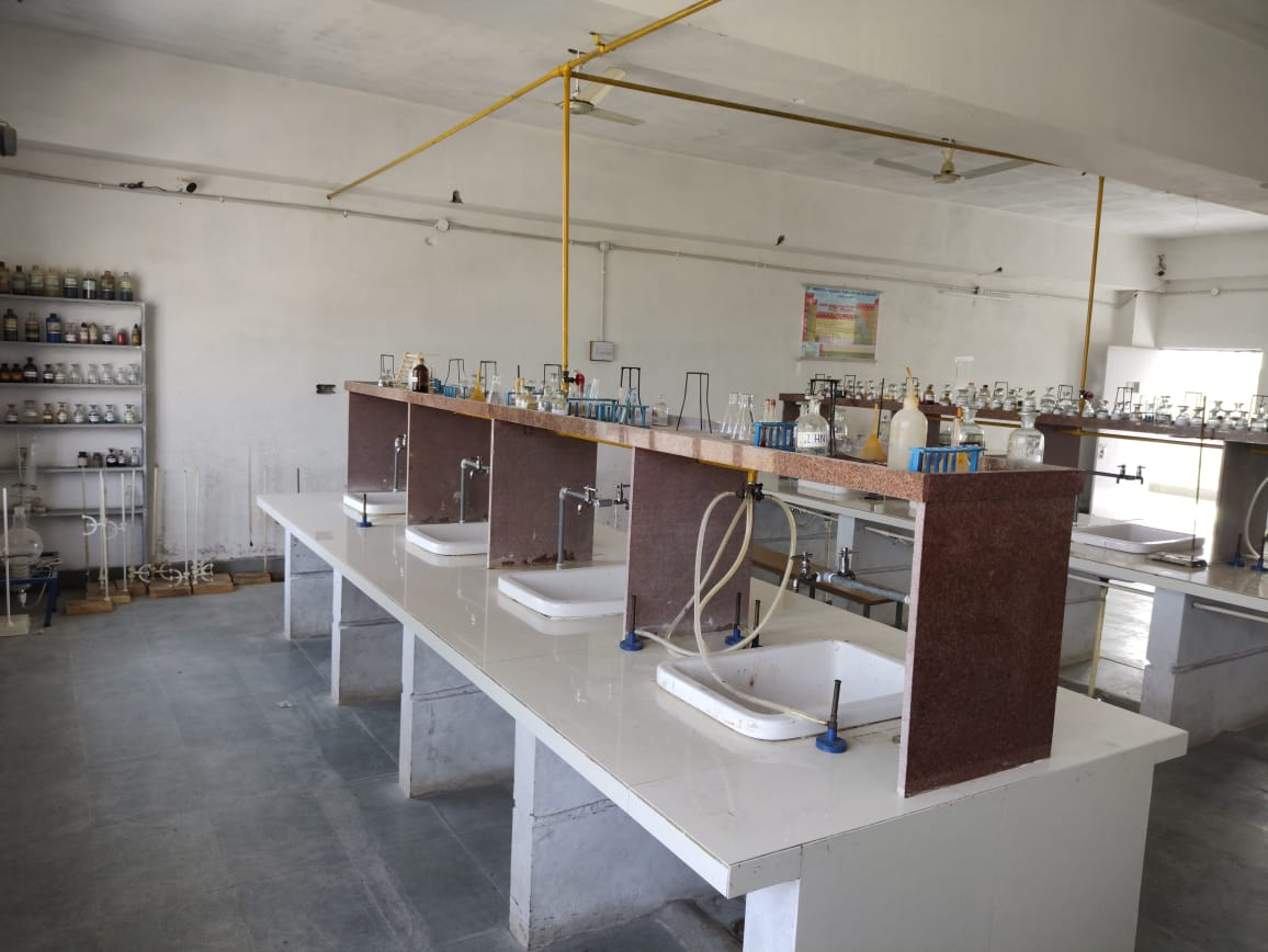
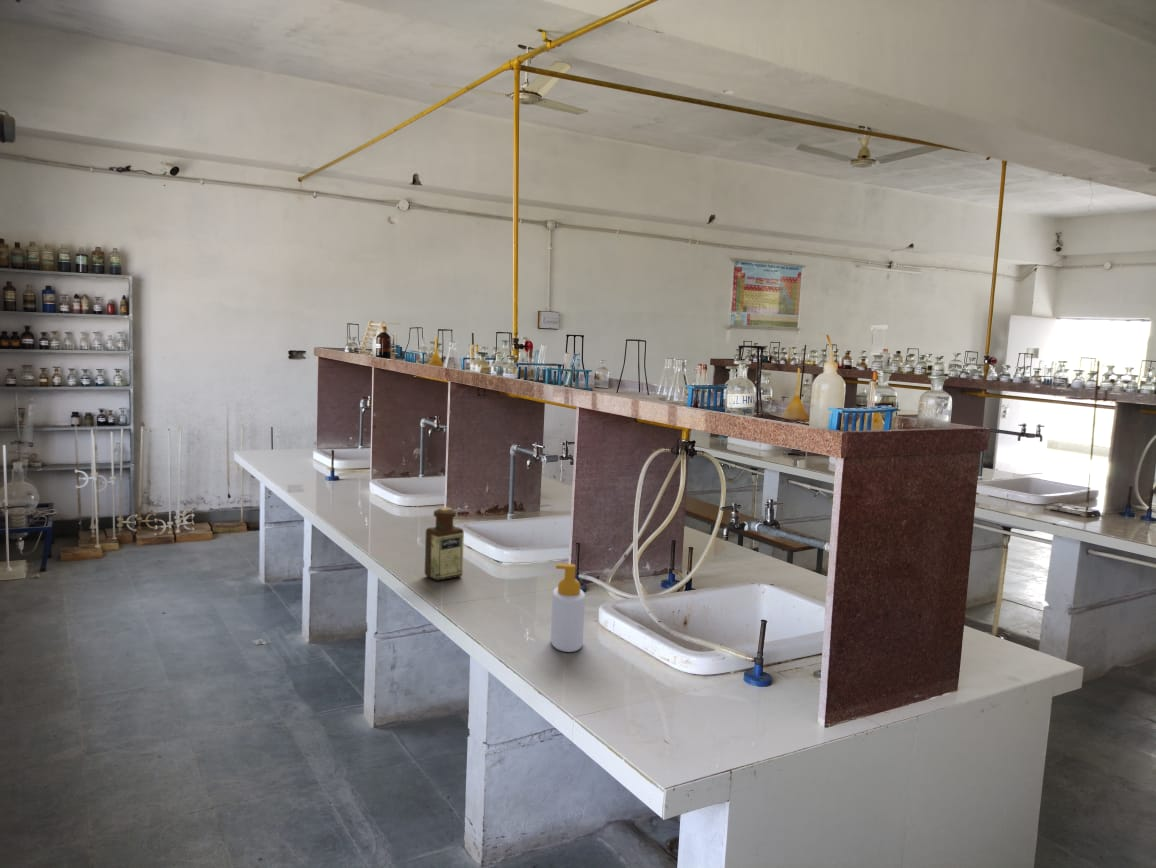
+ bottle (444, 542)
+ soap bottle (568, 604)
